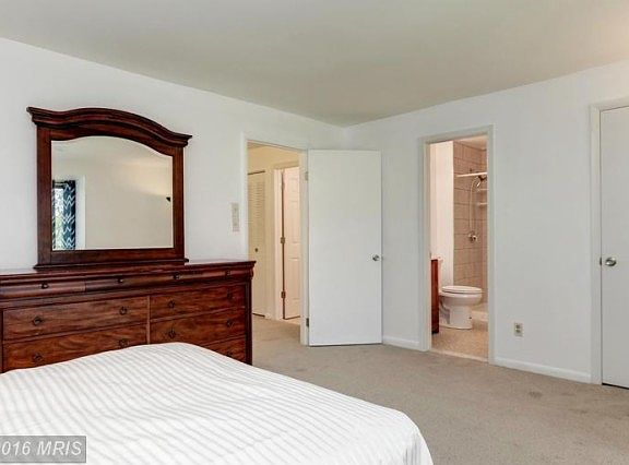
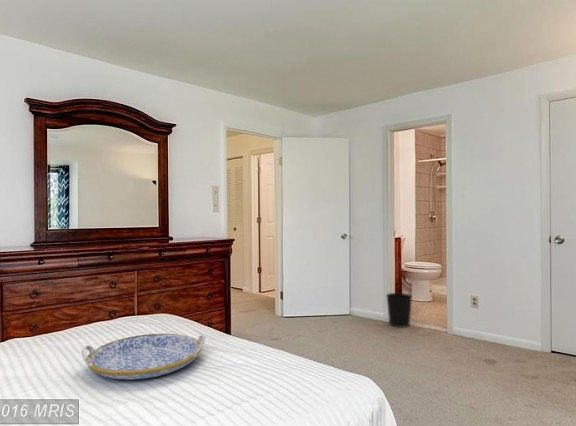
+ serving tray (146, 352)
+ wastebasket (399, 310)
